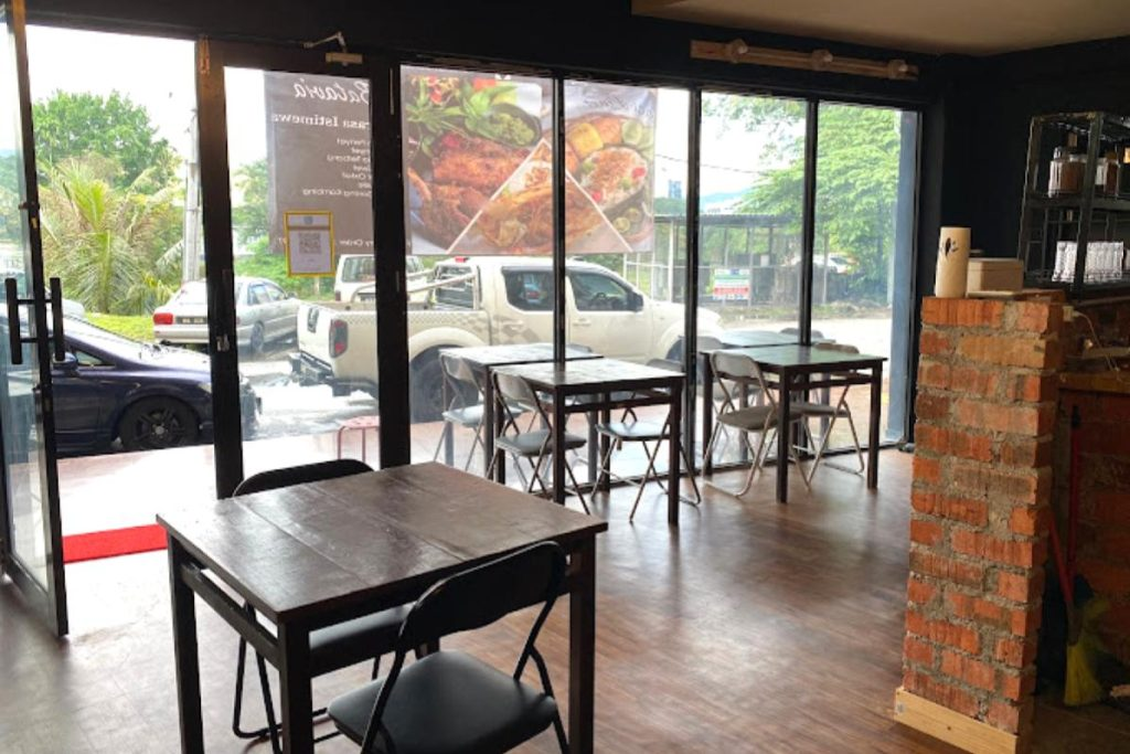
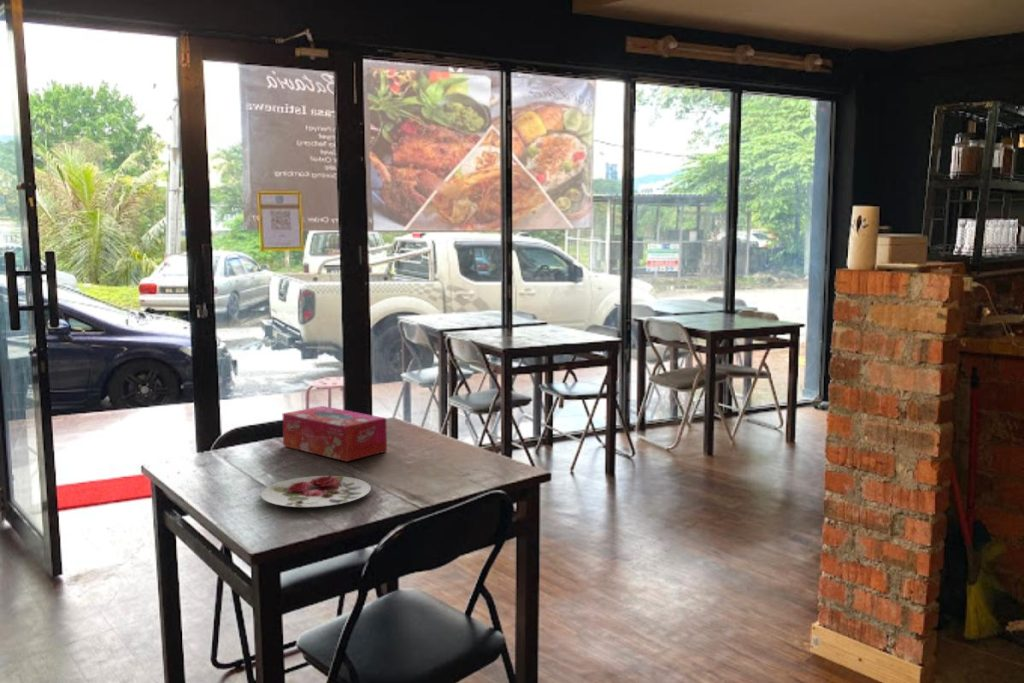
+ tissue box (334, 432)
+ plate (316, 489)
